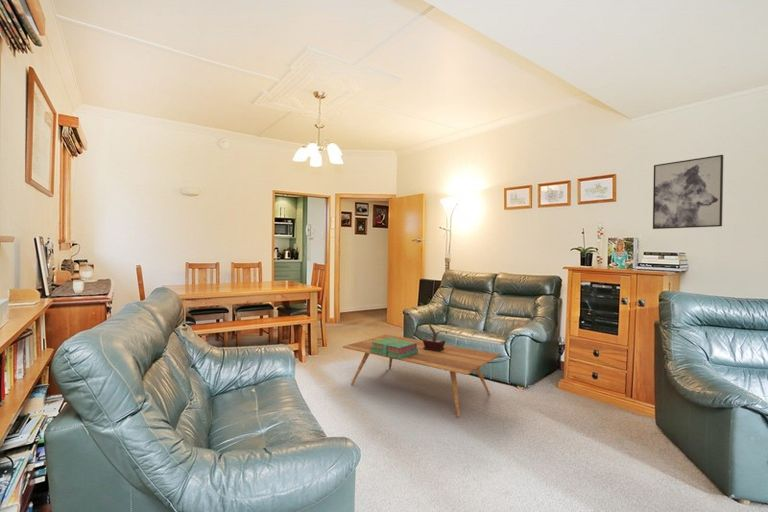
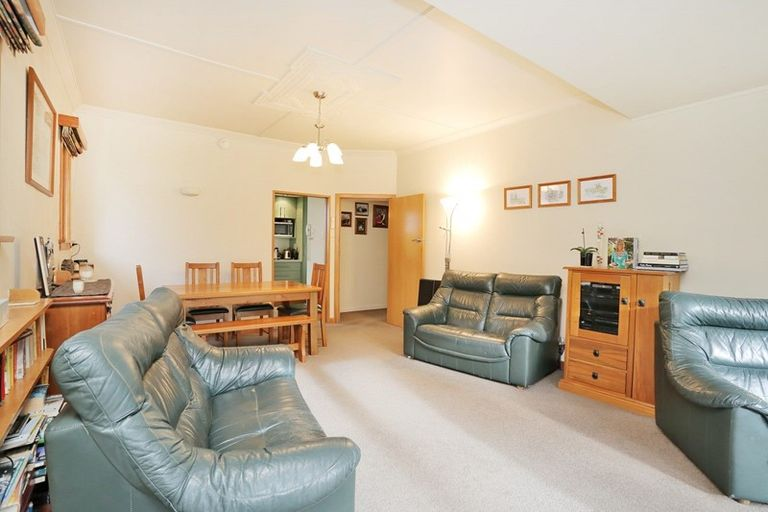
- potted plant (429, 322)
- coffee table (419, 364)
- wall art (686, 194)
- stack of books (393, 347)
